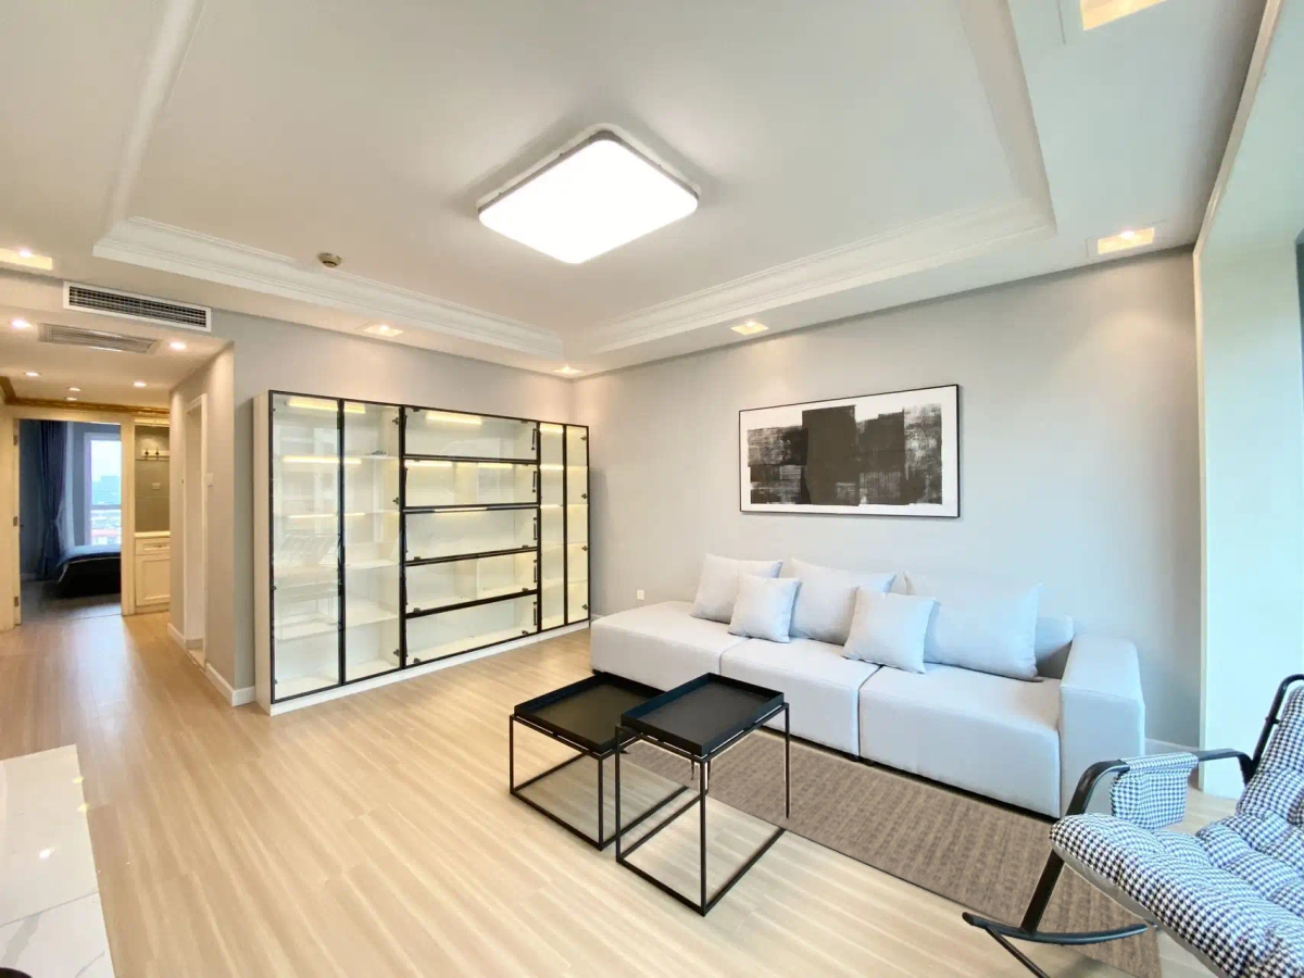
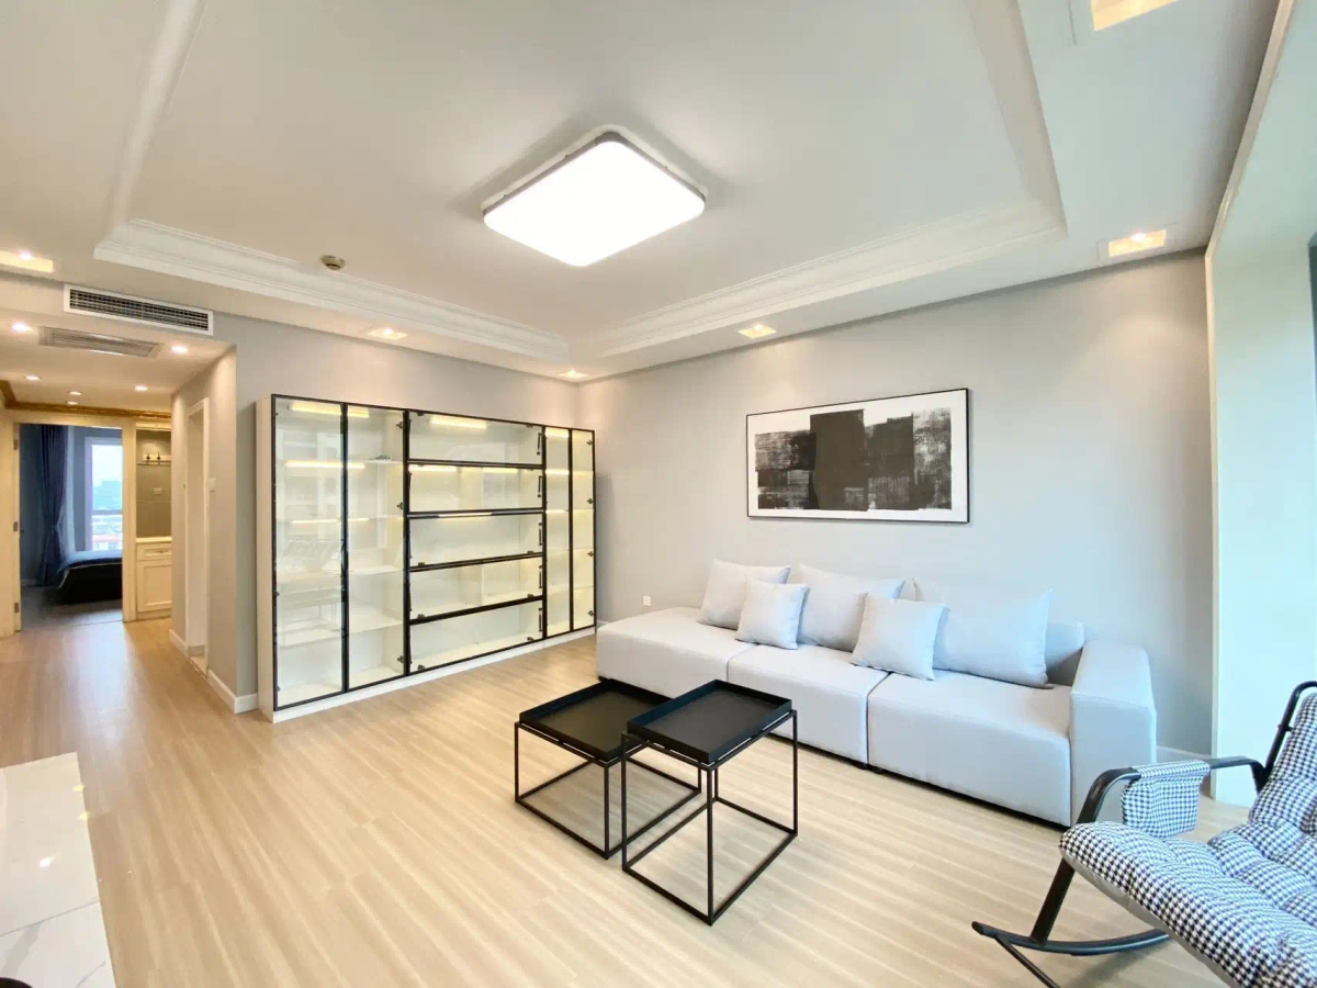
- rug (805, 787)
